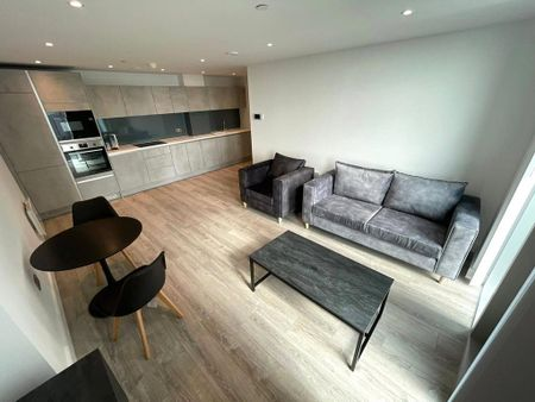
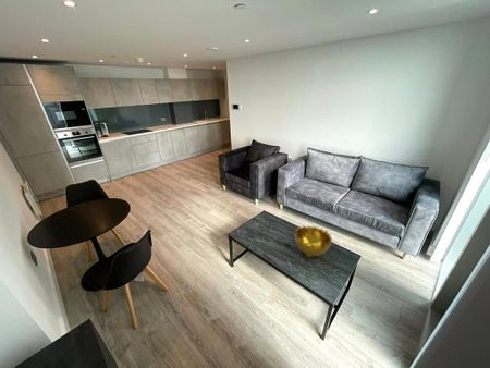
+ decorative bowl (311, 242)
